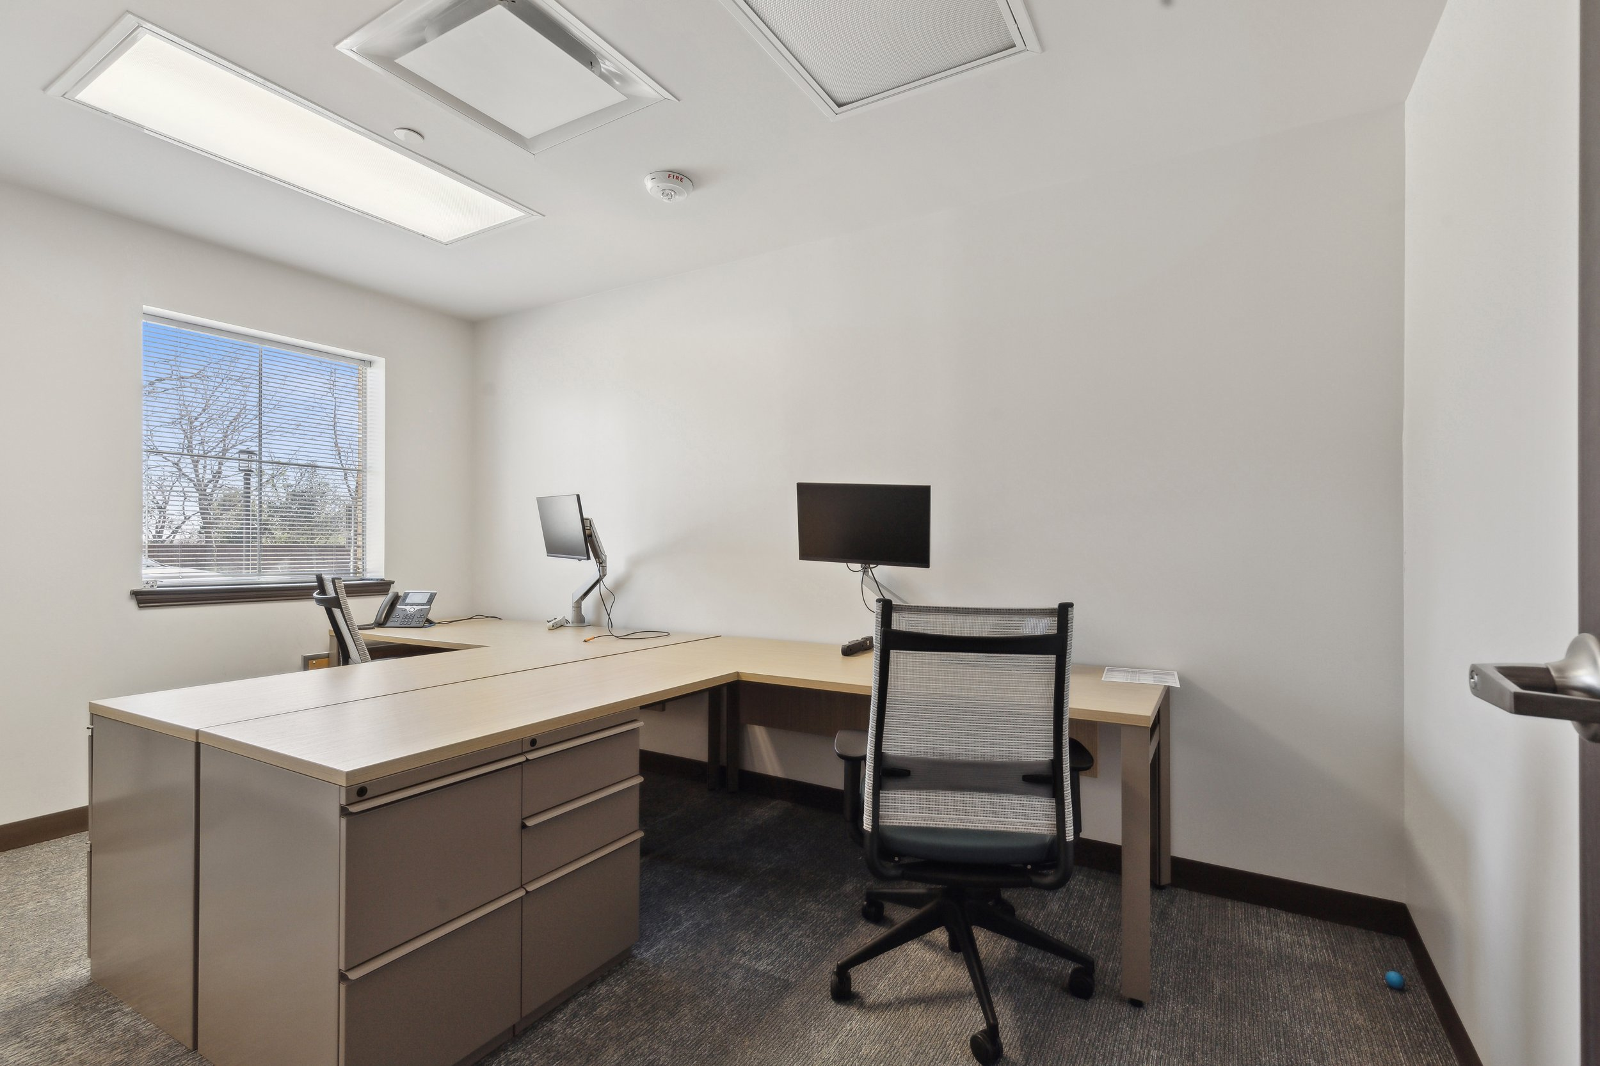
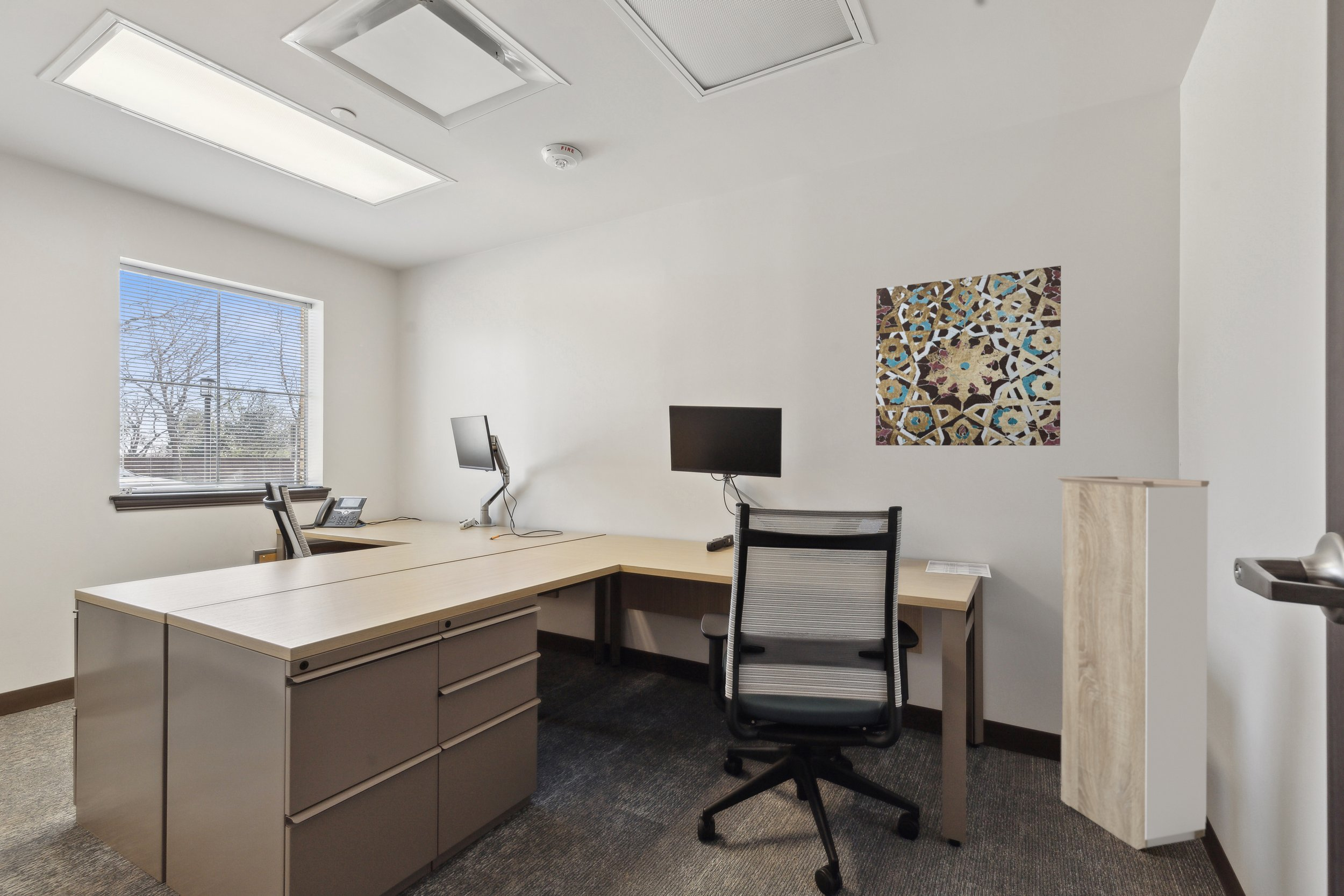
+ storage cabinet (1128, 649)
+ wall art (962, 362)
